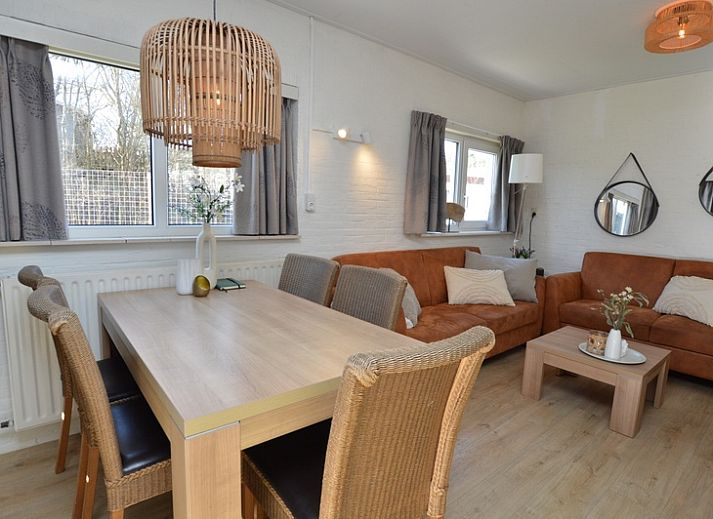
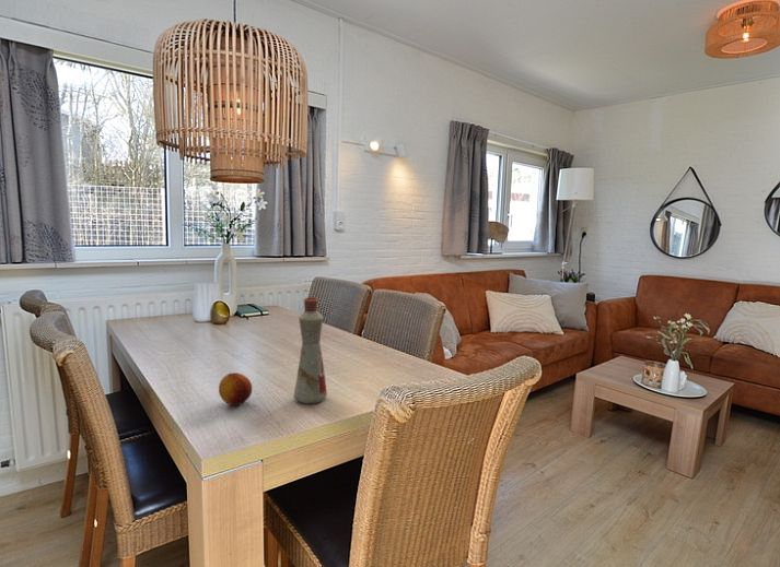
+ fruit (235, 388)
+ bottle (311, 347)
